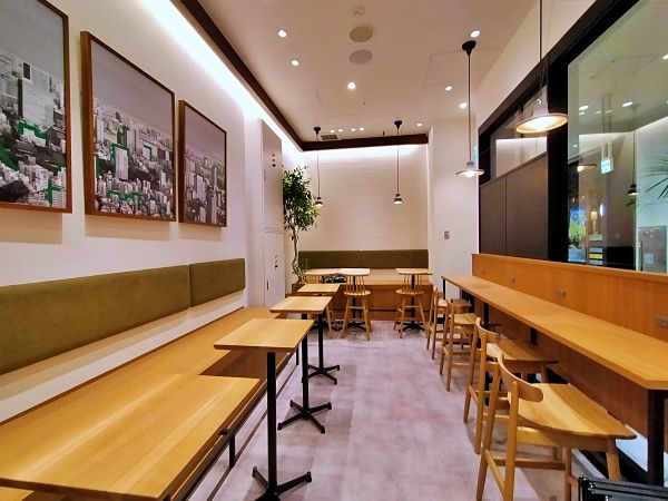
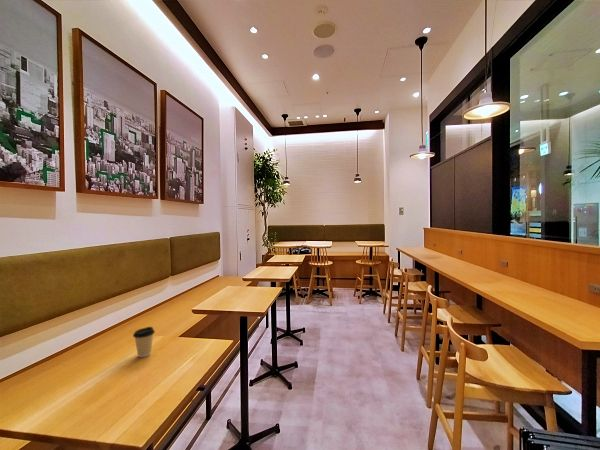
+ coffee cup (144, 342)
